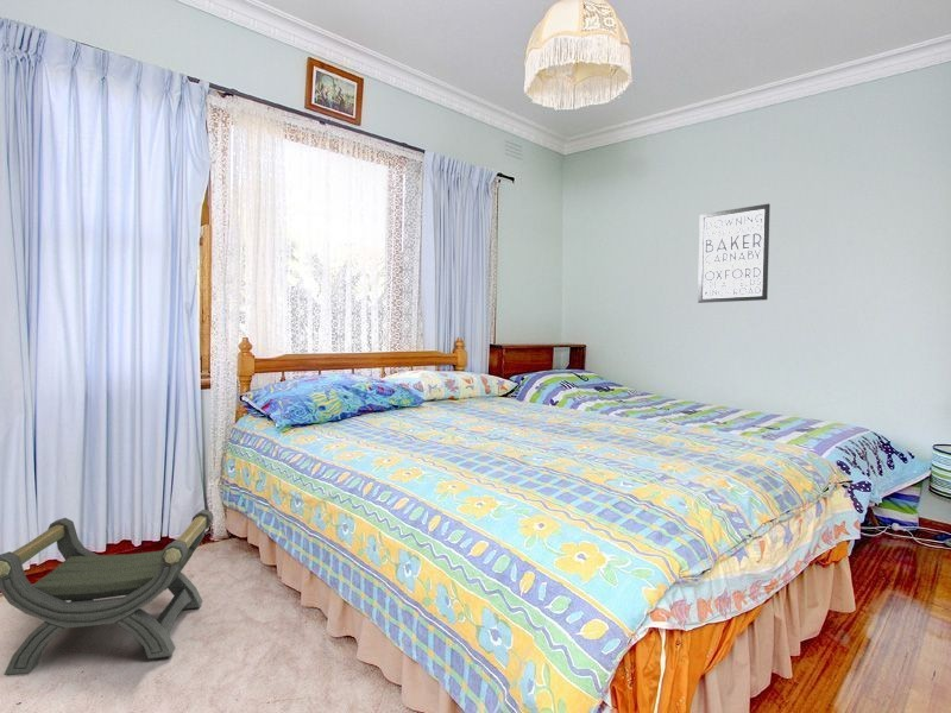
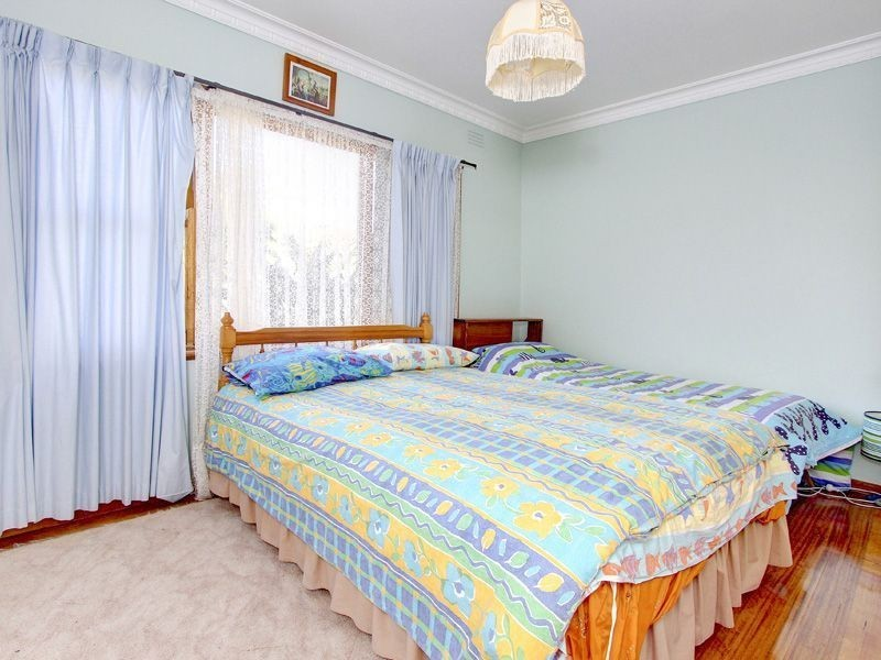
- wall art (732, 255)
- stool (115, 582)
